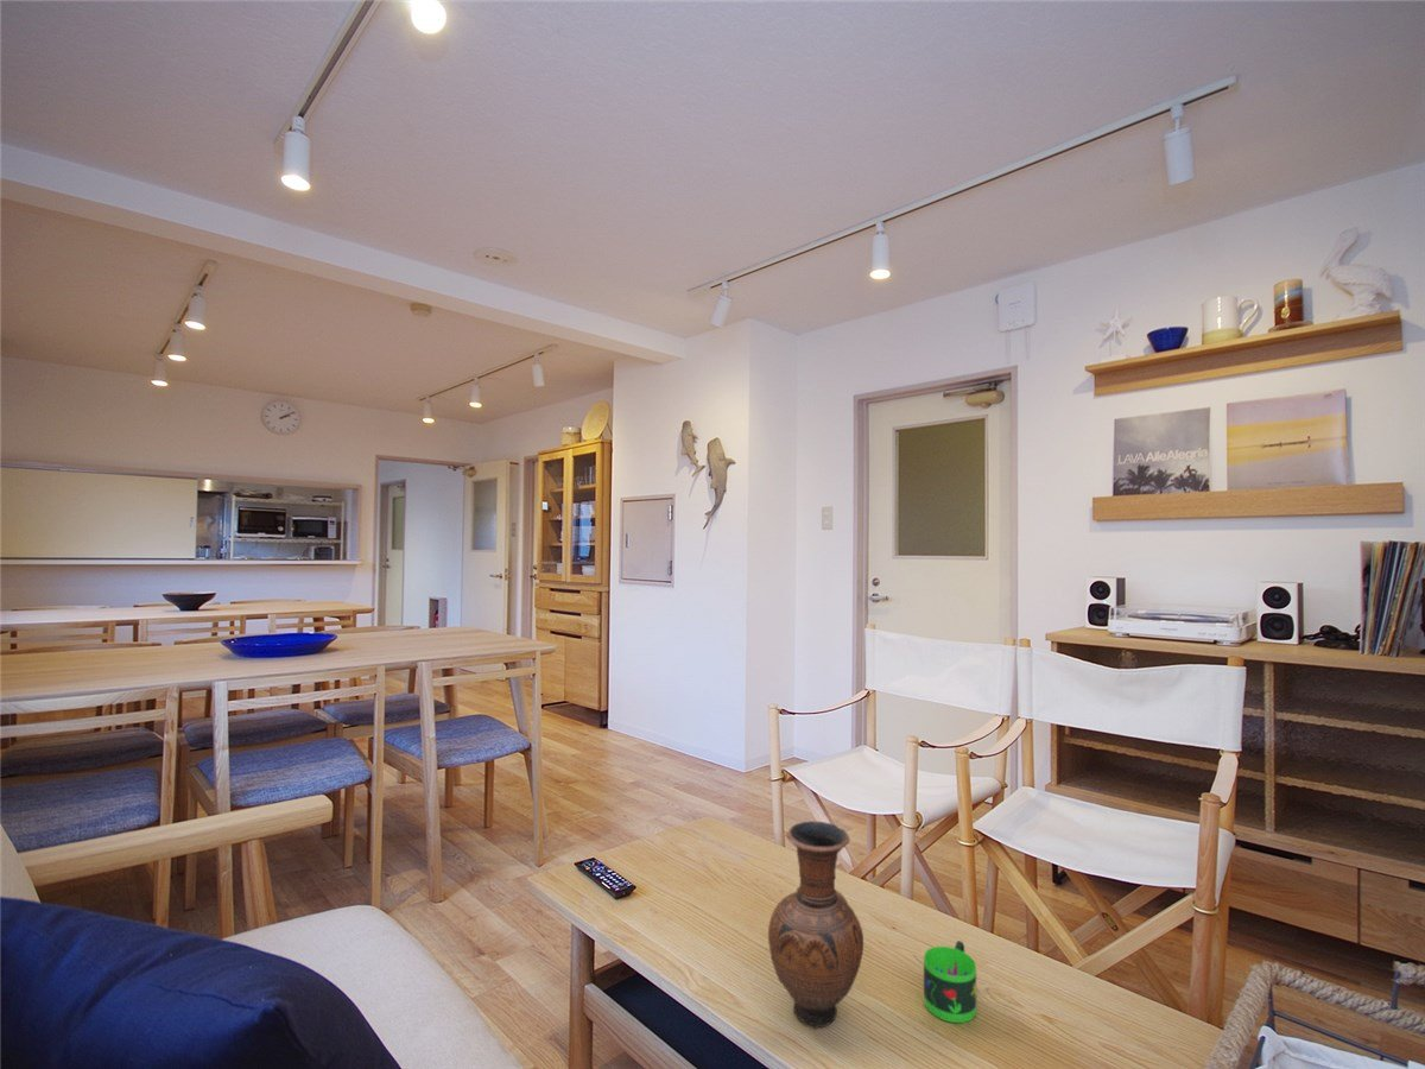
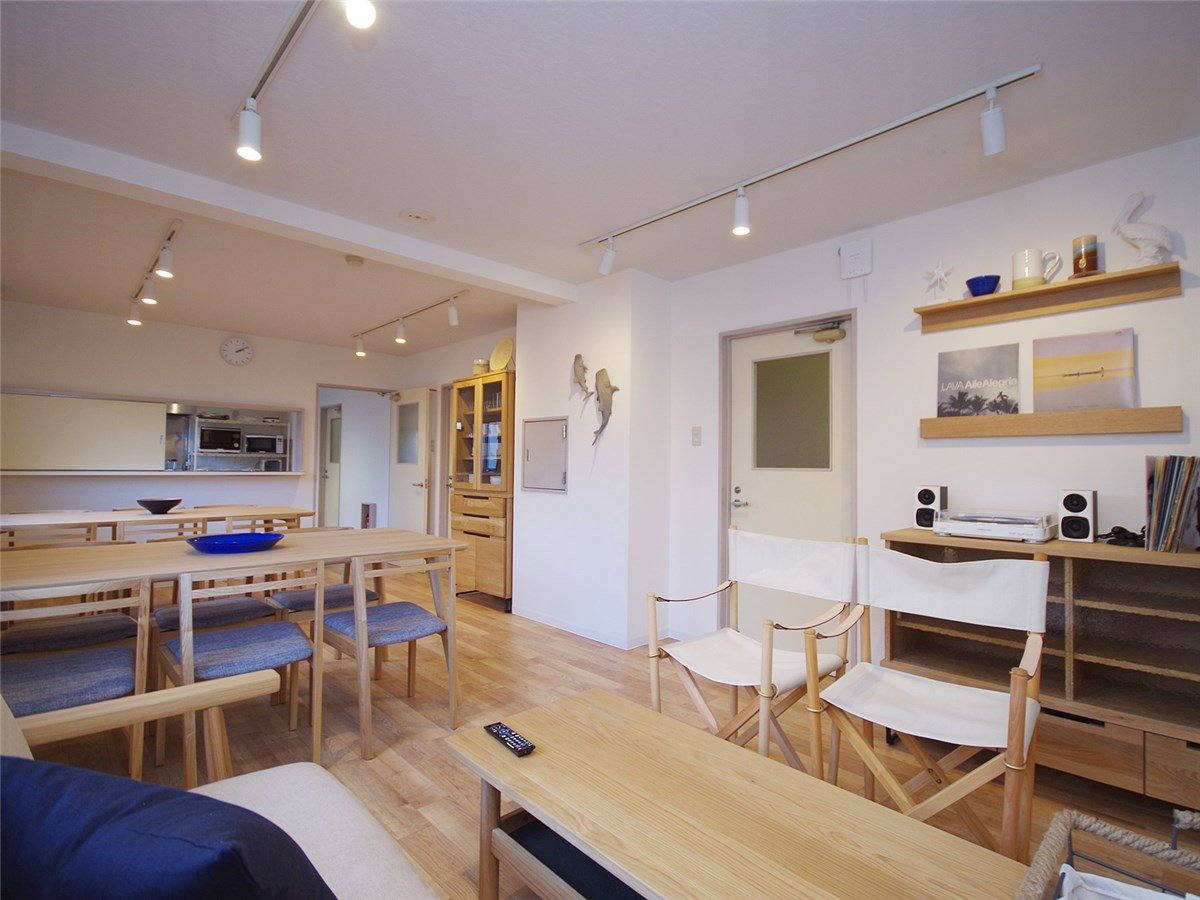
- vase (815, 923)
- mug (952, 976)
